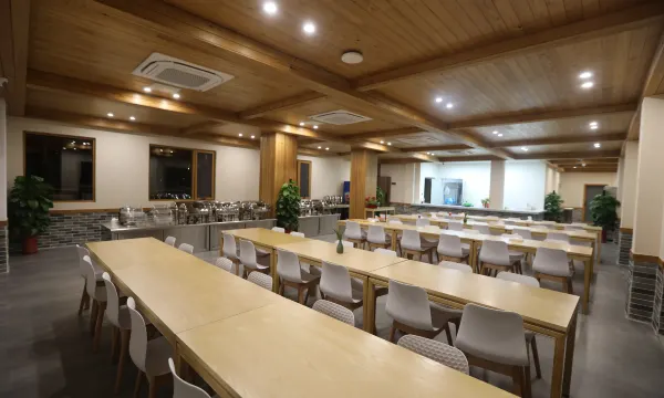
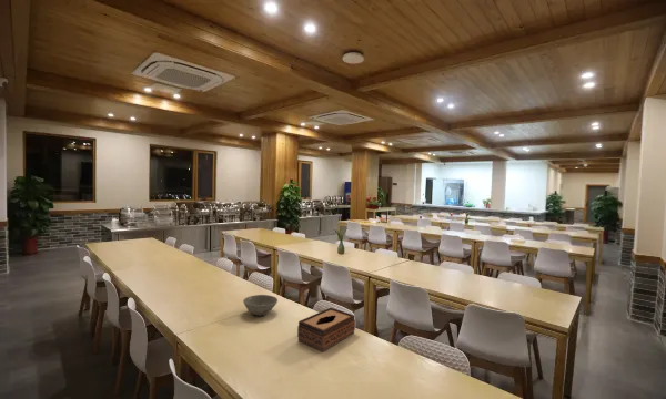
+ tissue box (326, 328)
+ bowl (260, 306)
